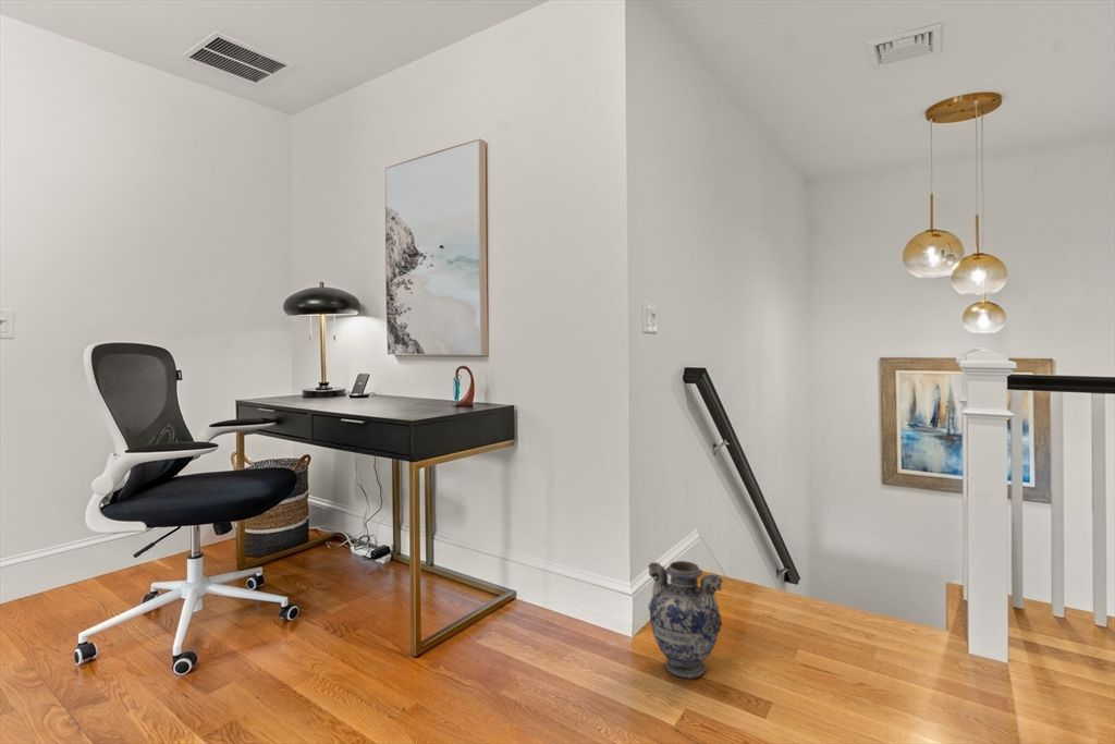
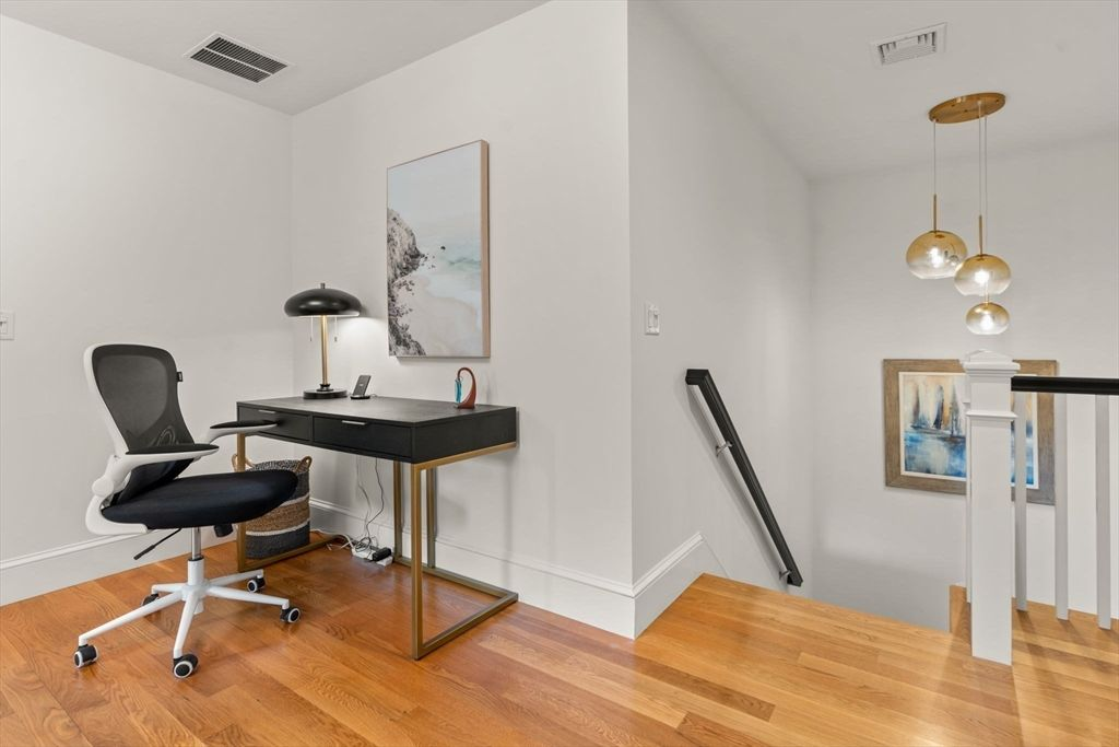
- vase (684, 617)
